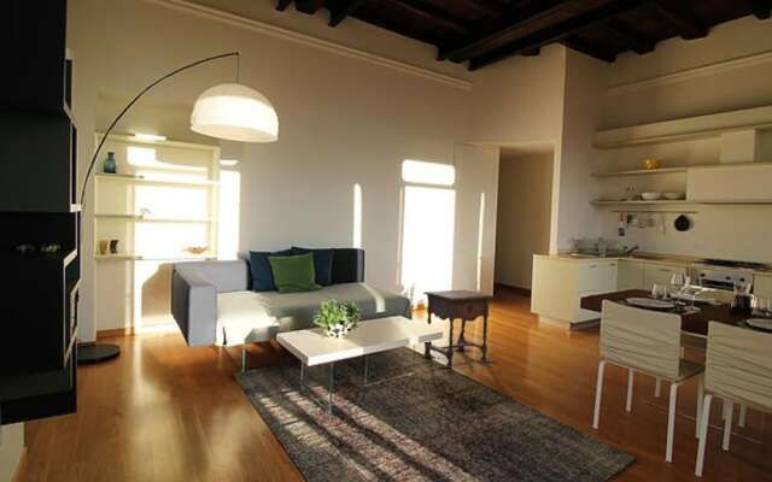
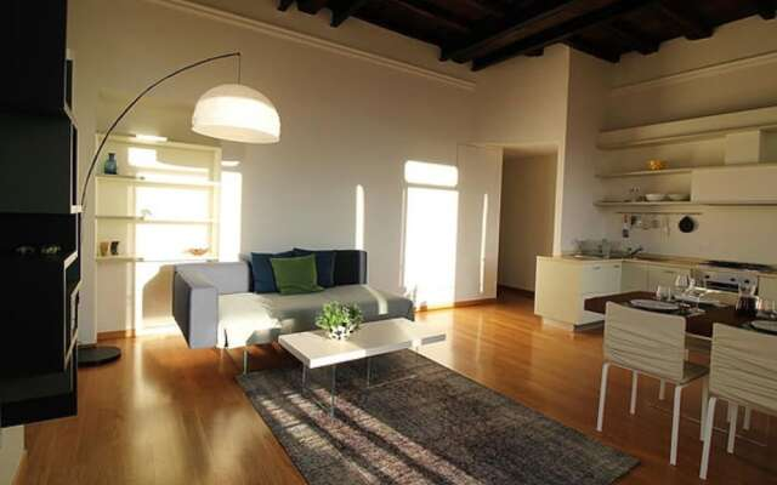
- side table (462, 325)
